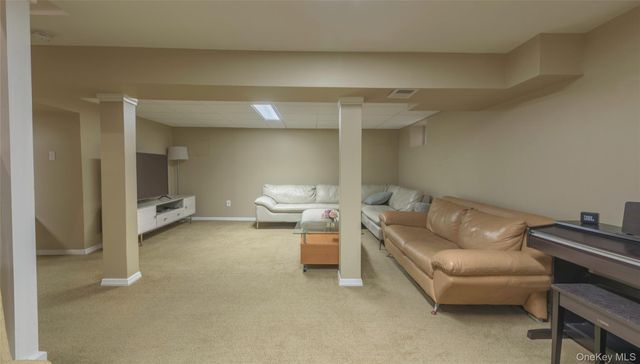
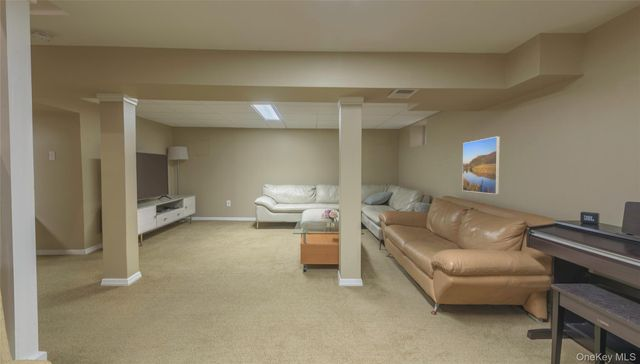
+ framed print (479, 166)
